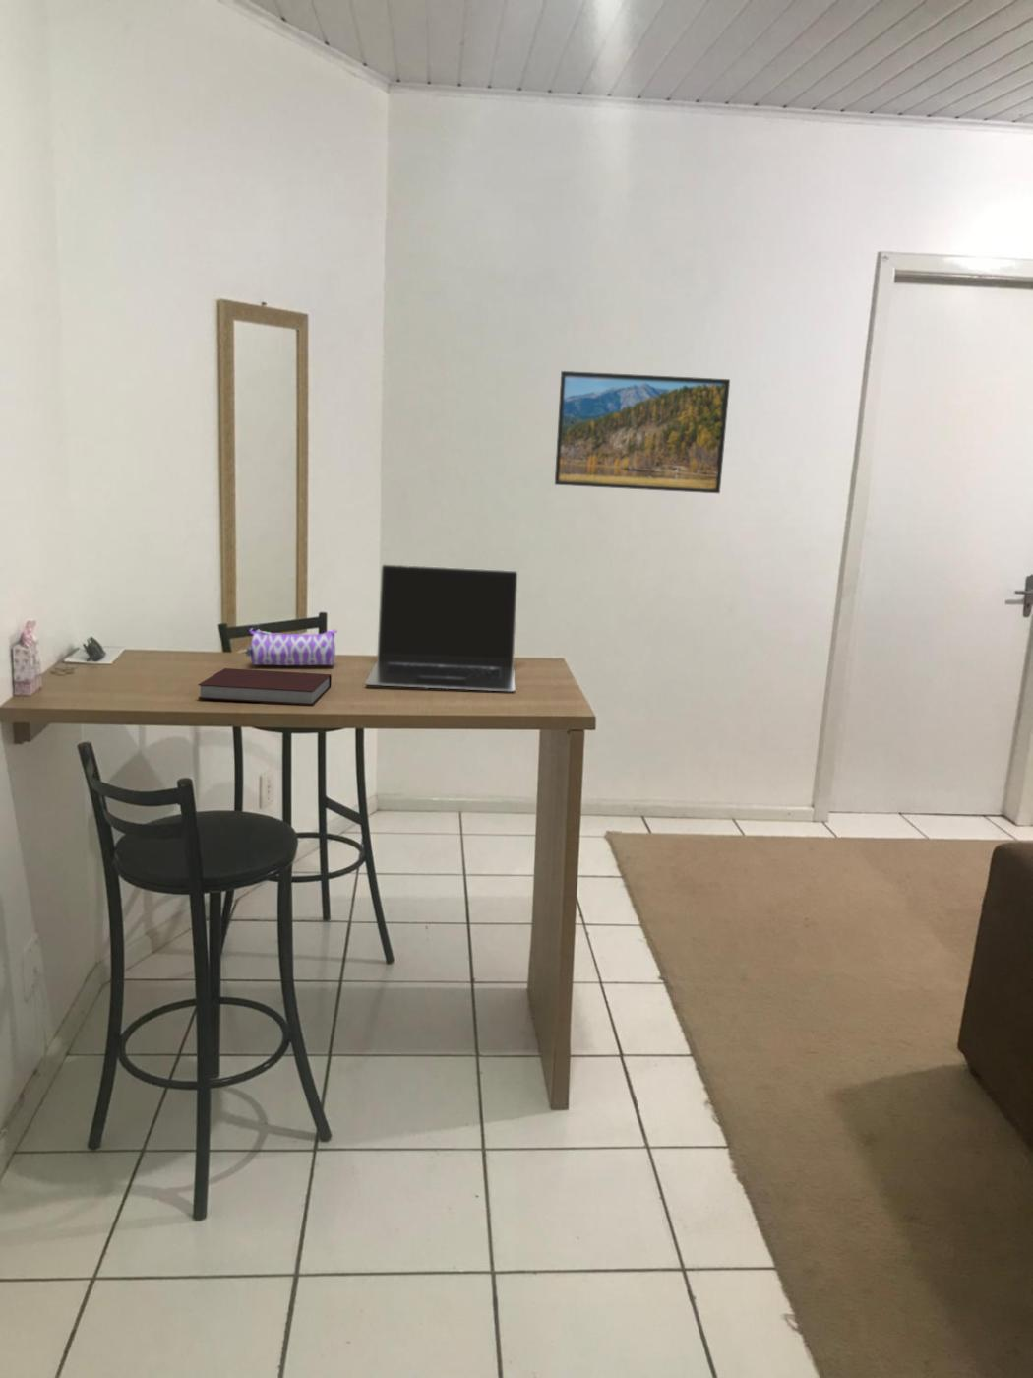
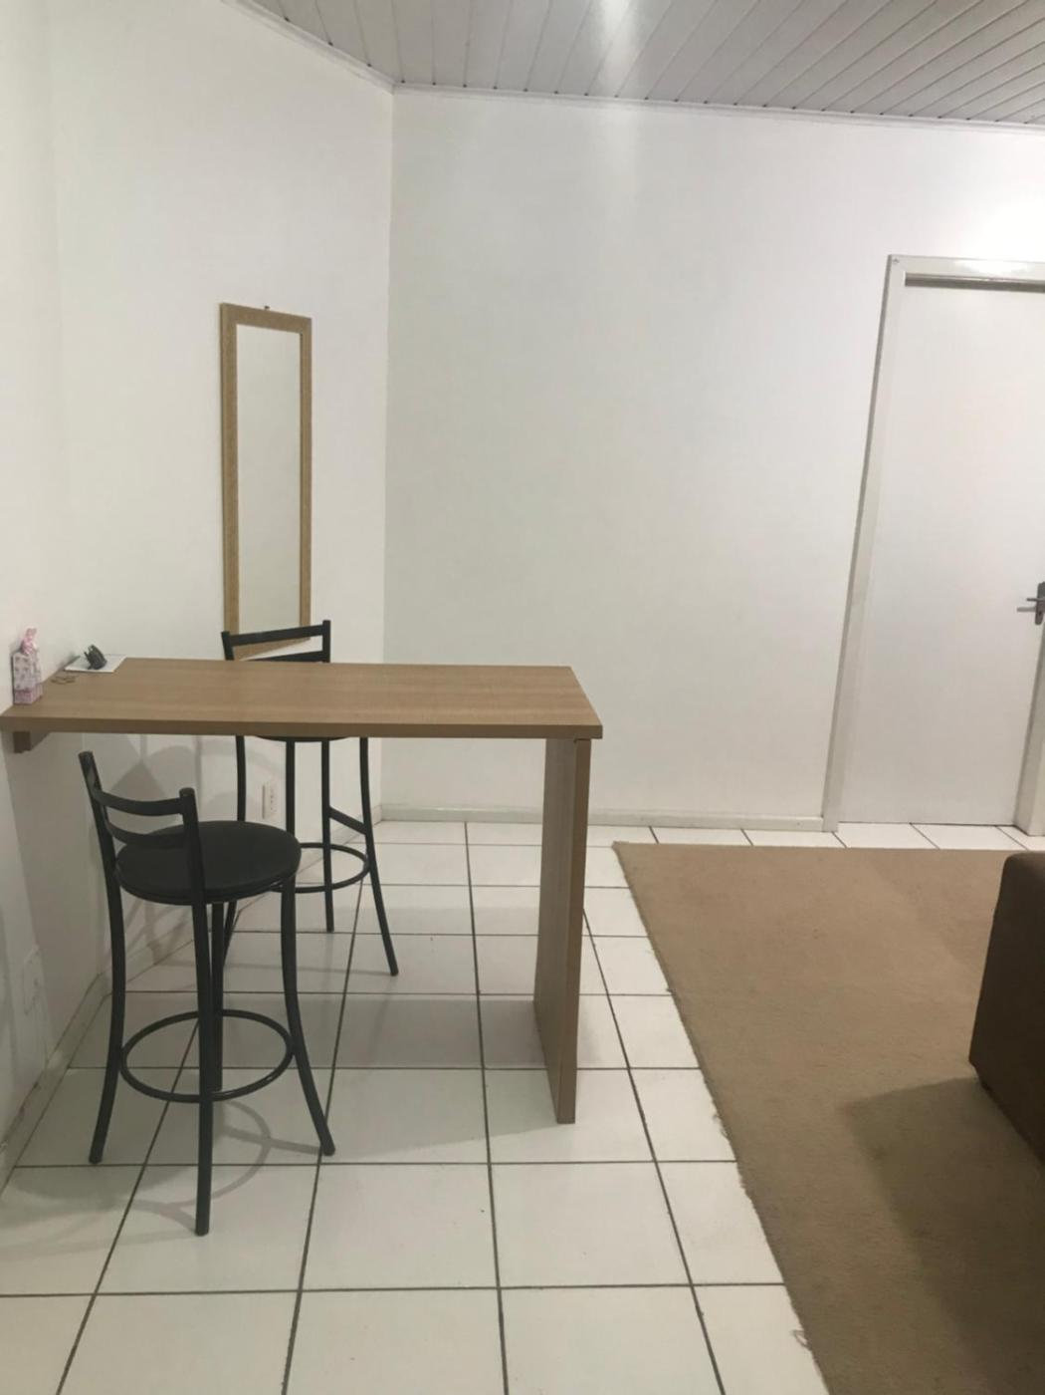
- laptop (445, 625)
- notebook (267, 685)
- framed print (640, 432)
- pencil case (292, 647)
